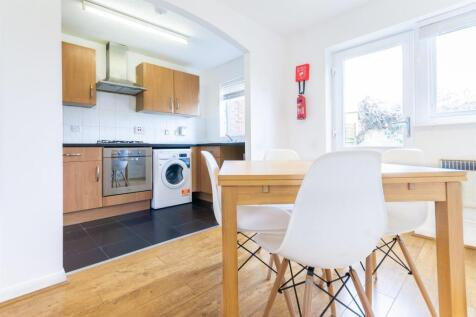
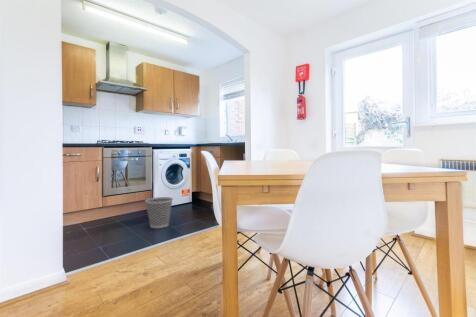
+ wastebasket (159, 212)
